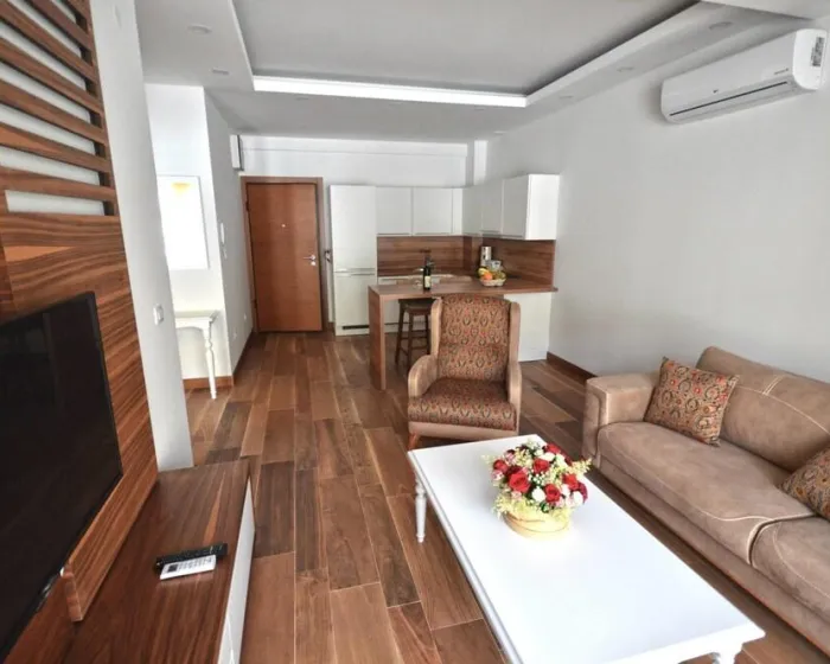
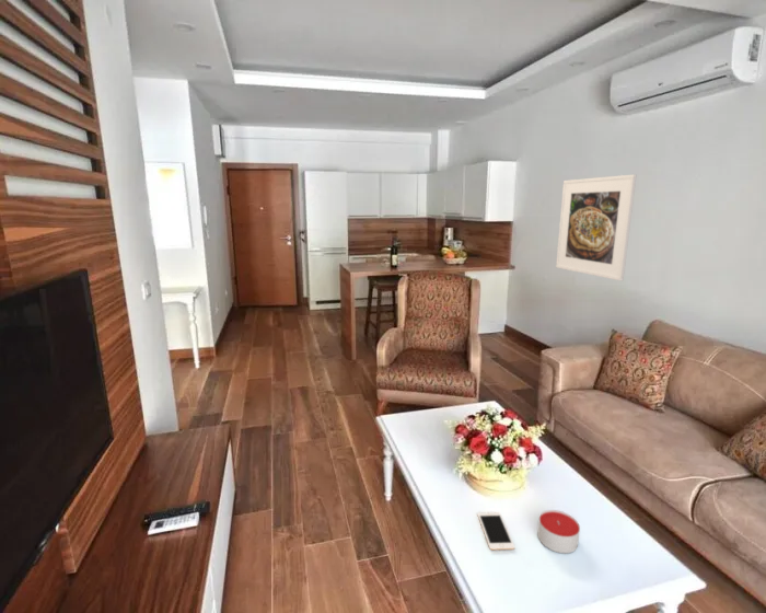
+ candle (558, 530)
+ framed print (591, 227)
+ cell phone (495, 530)
